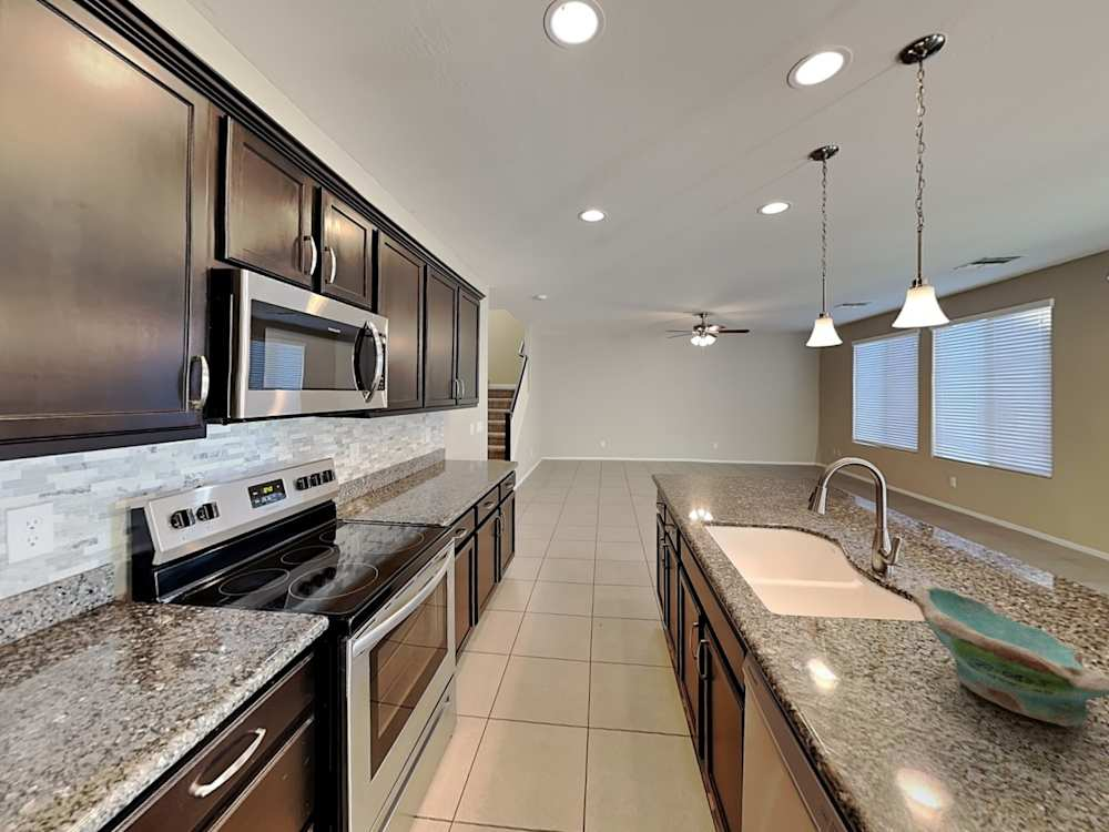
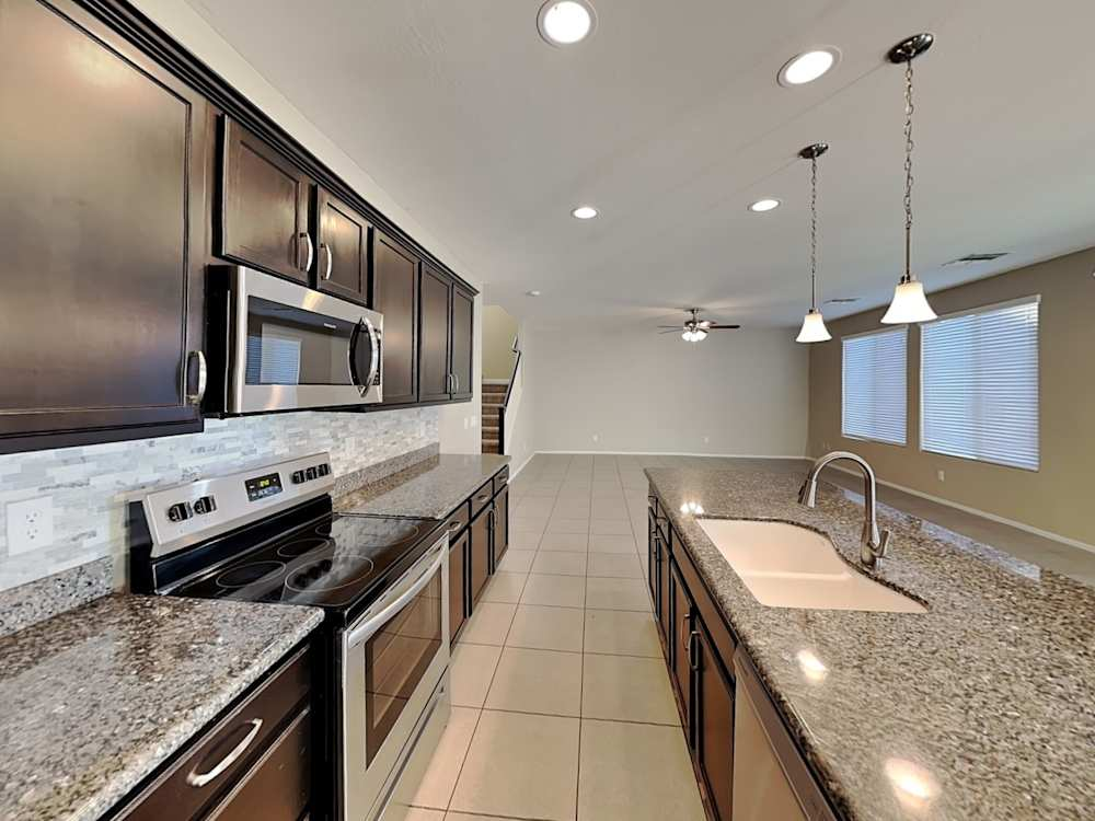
- bowl (1003, 650)
